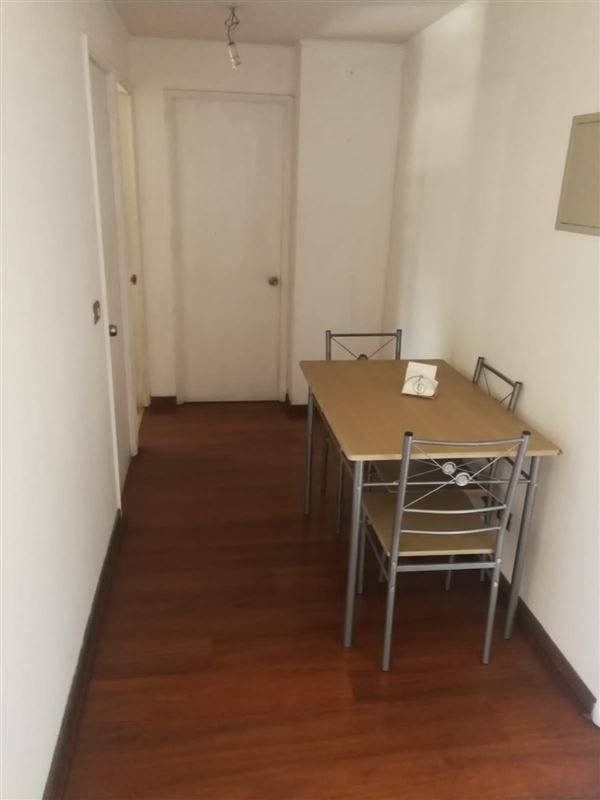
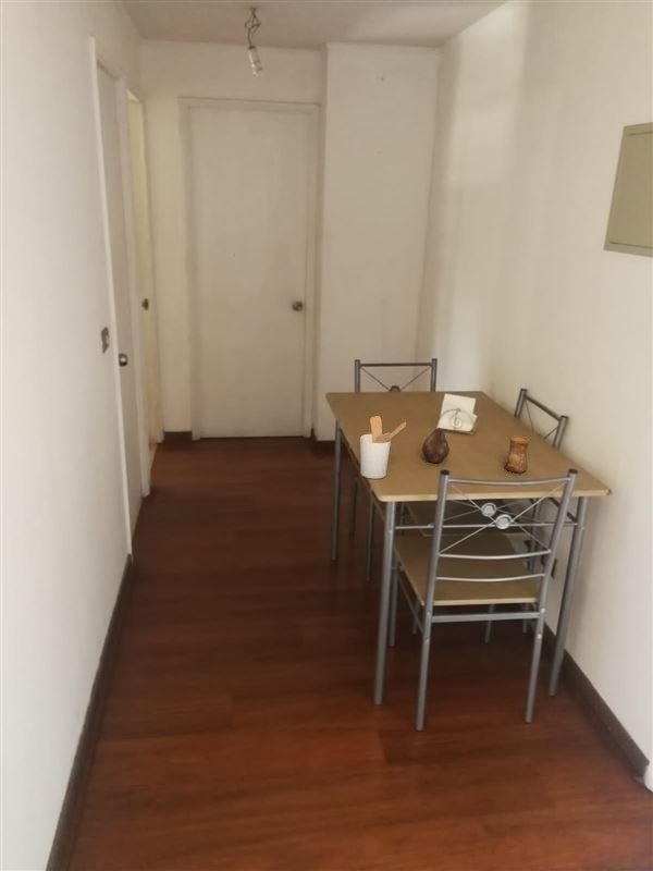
+ utensil holder (383, 447)
+ fruit (435, 444)
+ cup (517, 454)
